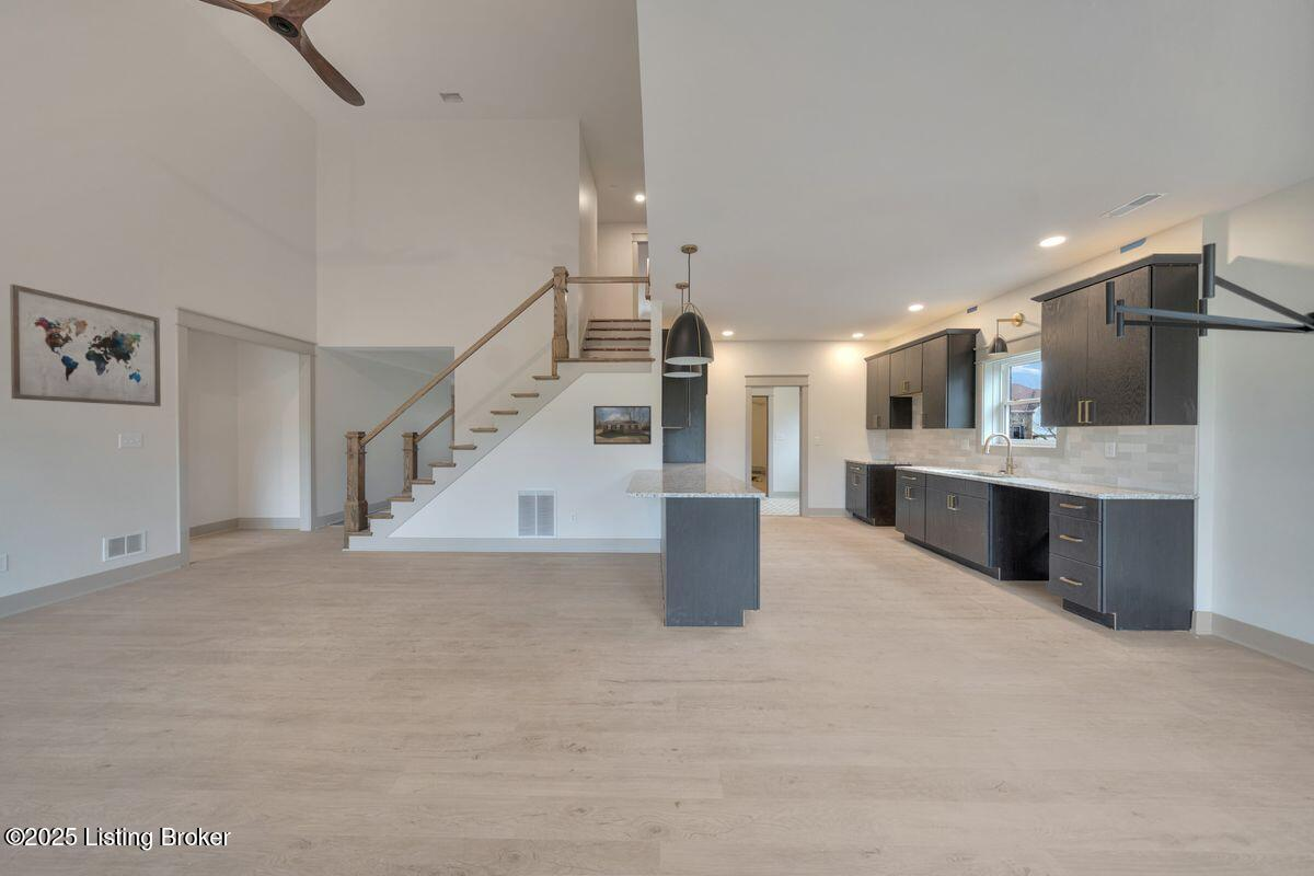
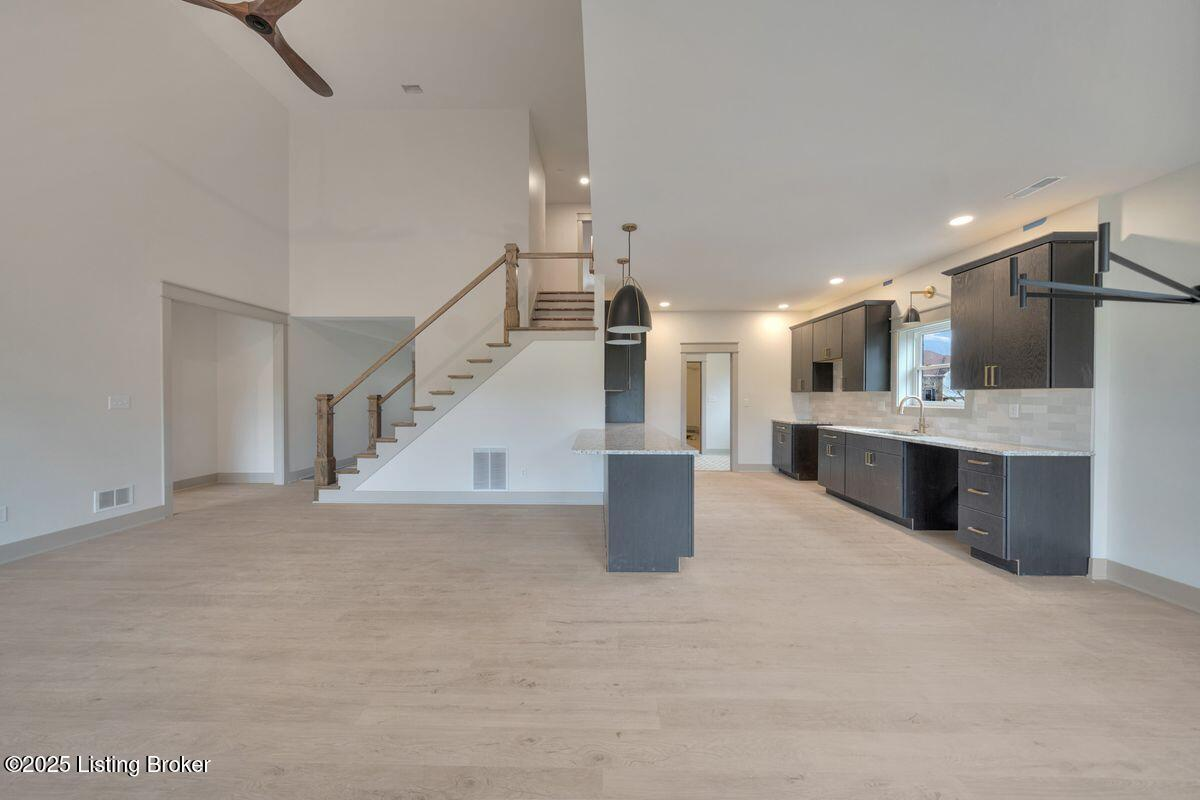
- wall art (94, 353)
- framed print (622, 425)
